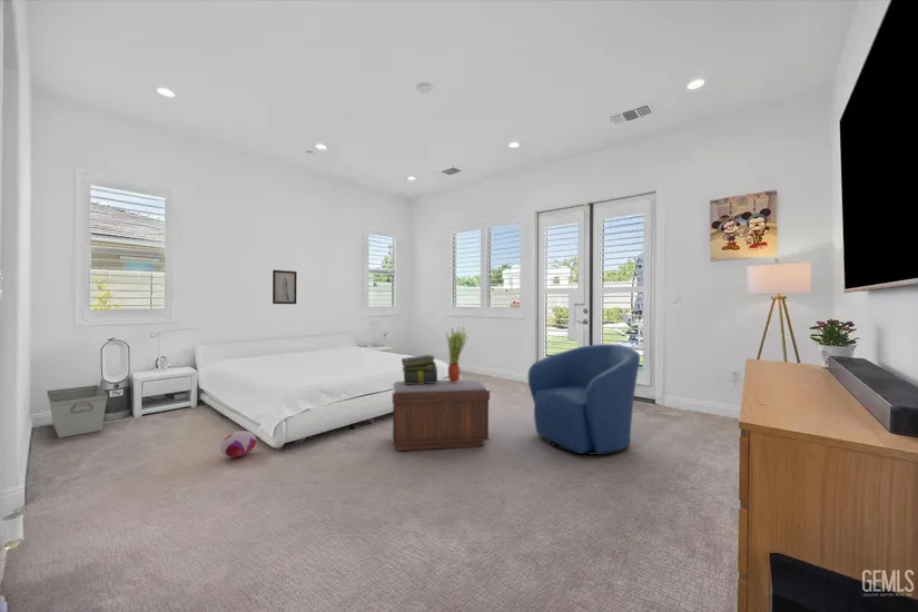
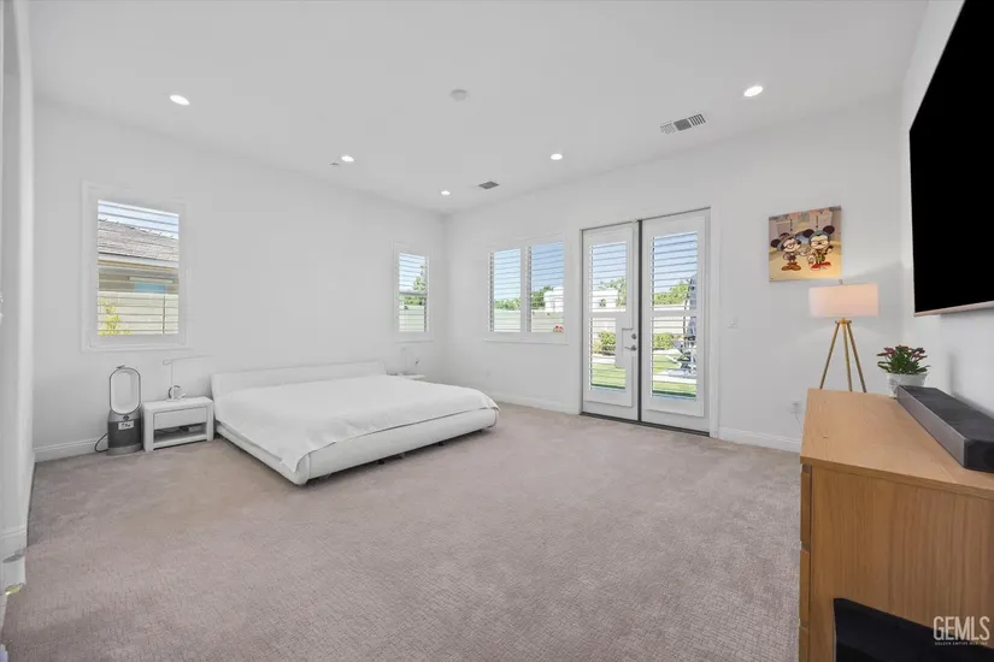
- potted plant (456, 353)
- wall art (285, 287)
- armchair (586, 393)
- stack of books (418, 368)
- plush toy (238, 444)
- bench (438, 412)
- storage bin (77, 409)
